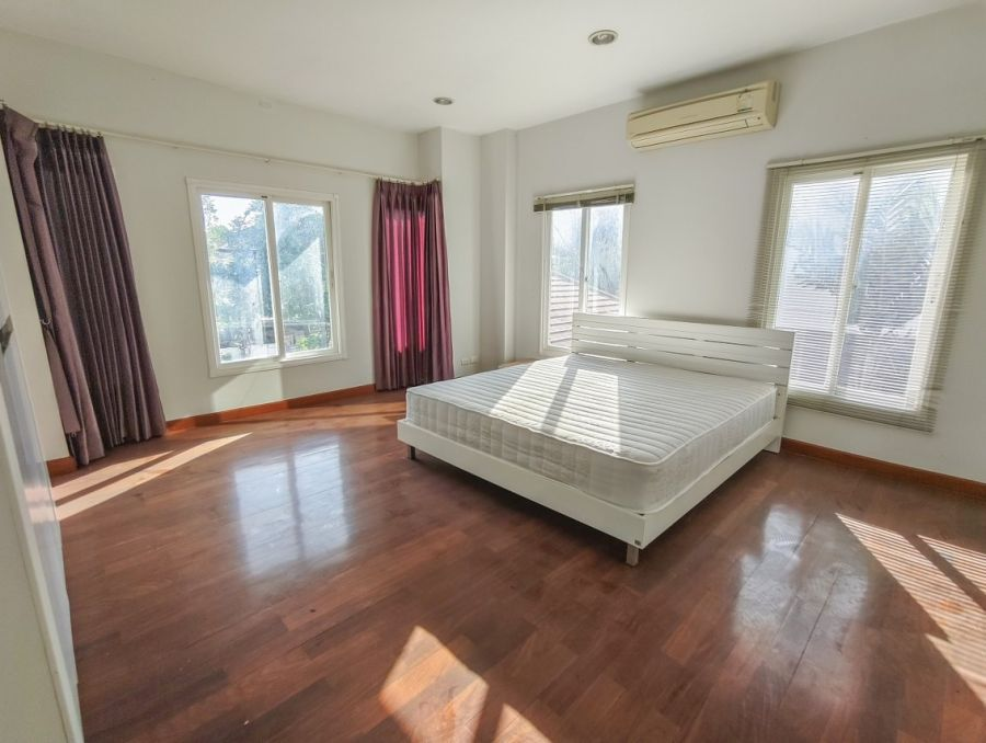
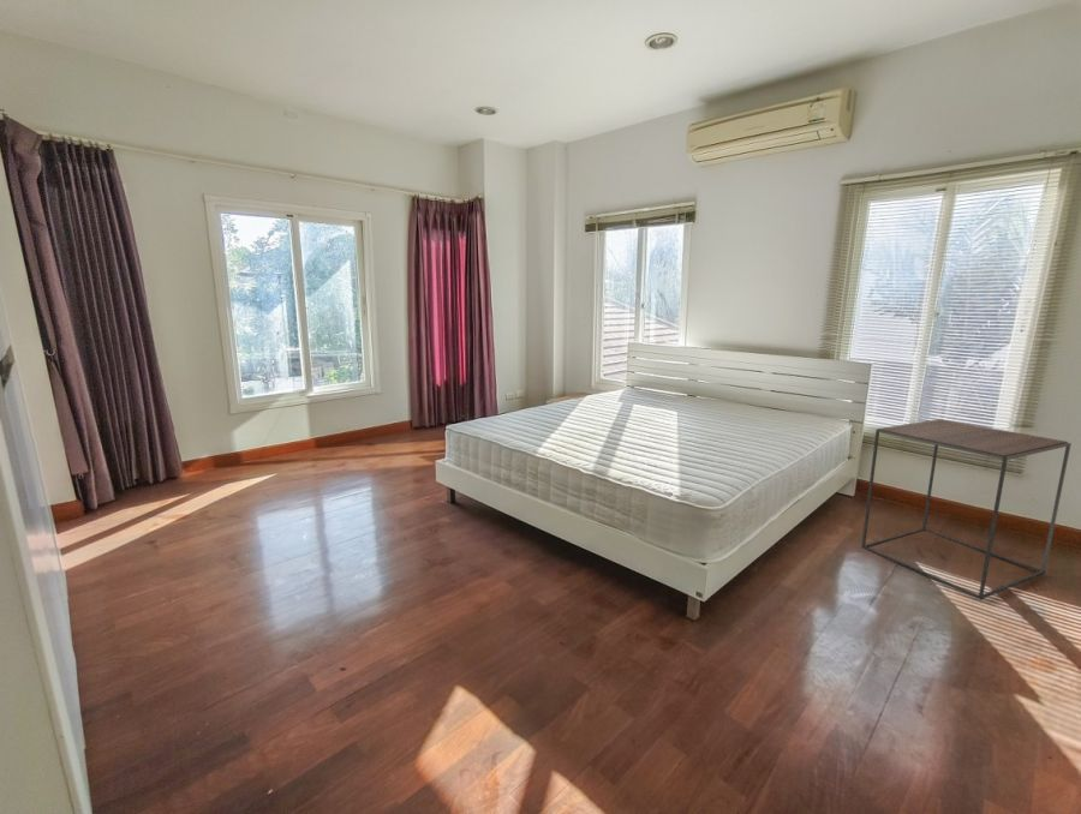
+ side table (930, 497)
